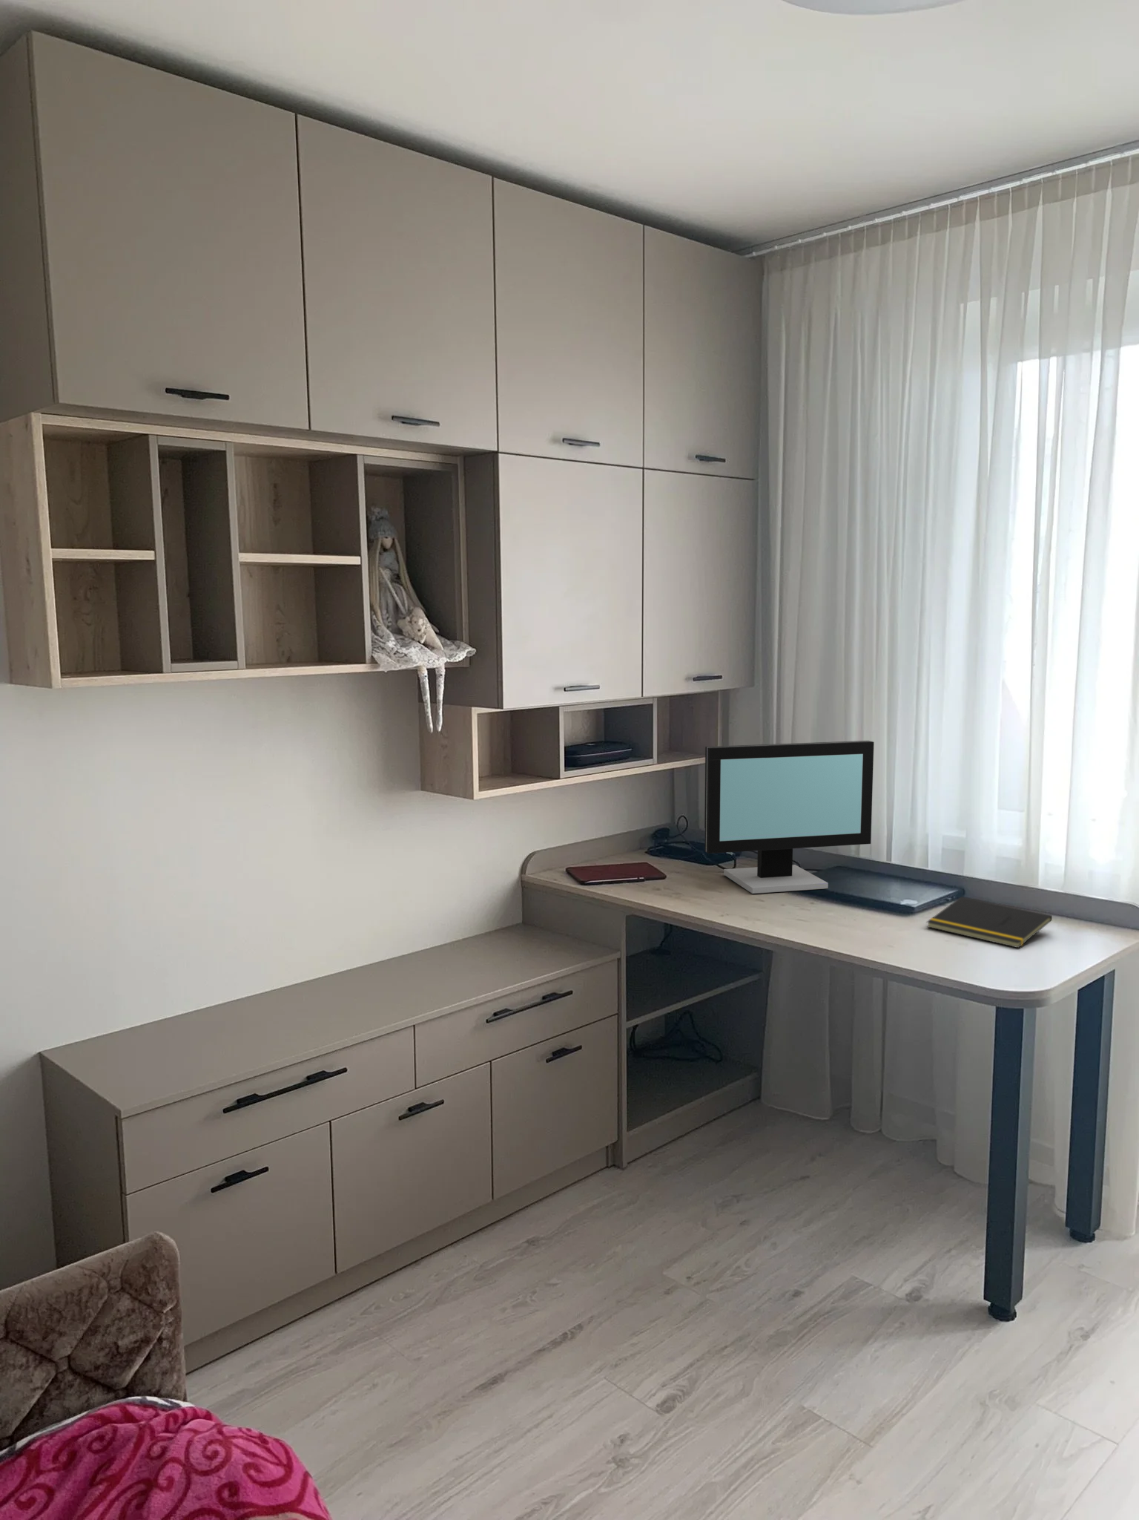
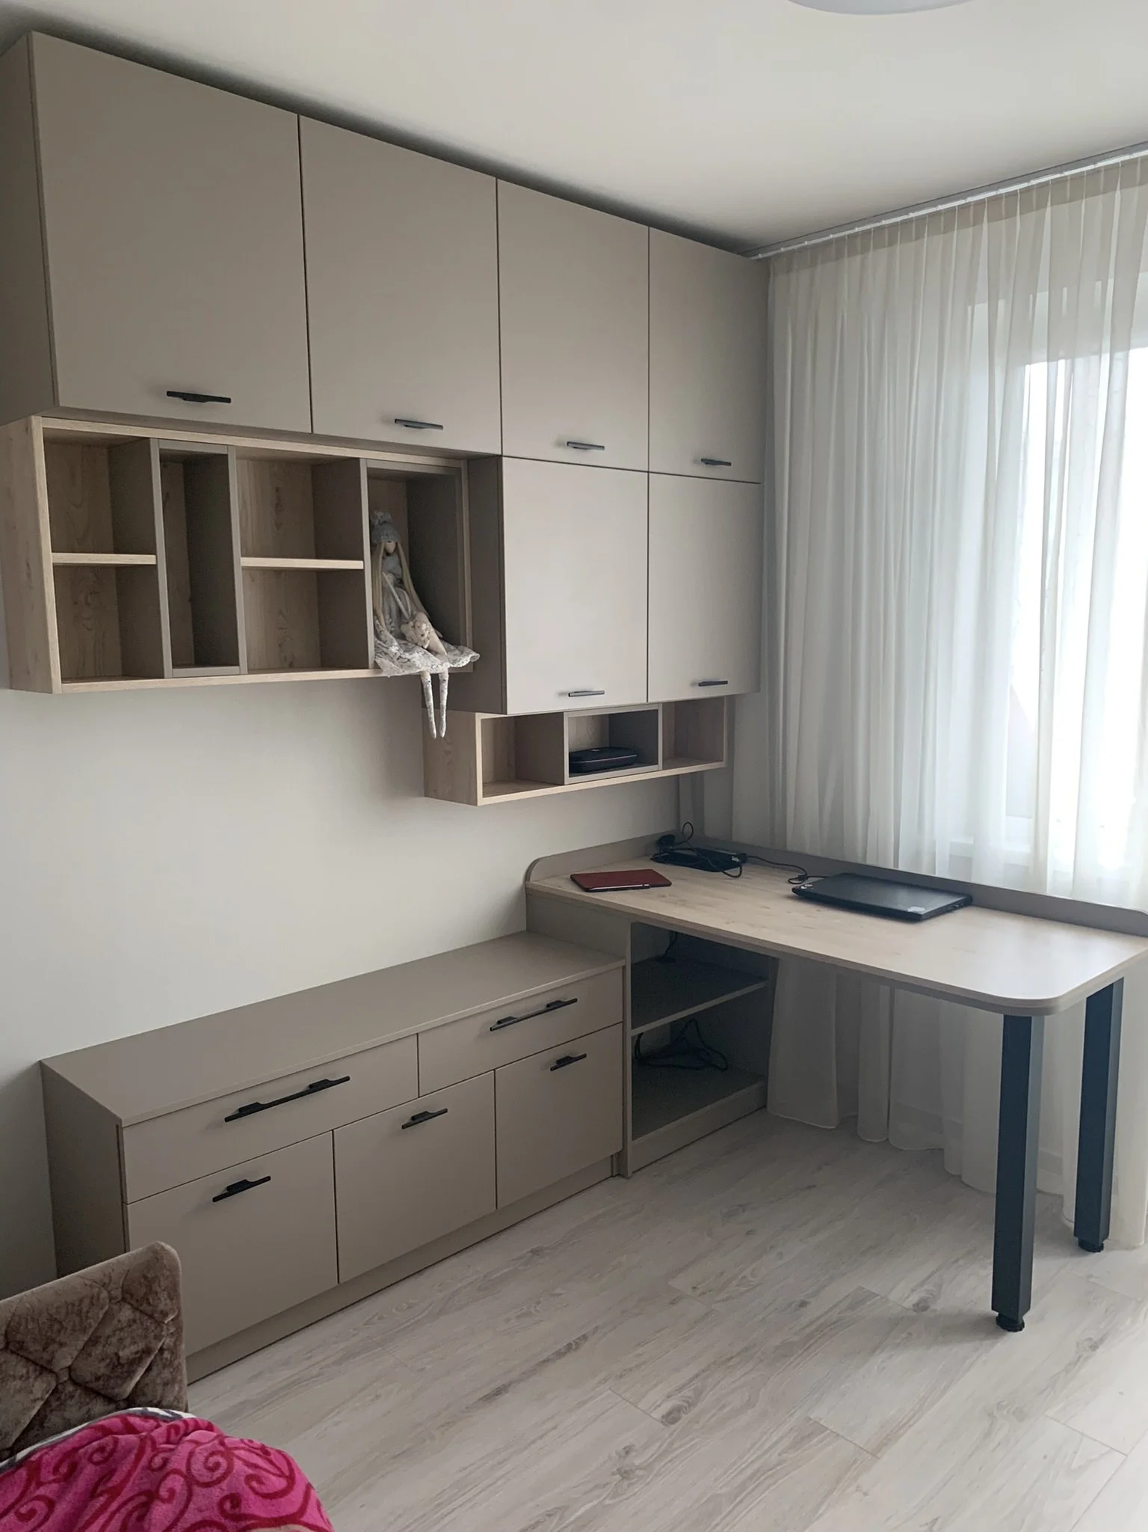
- computer monitor (775, 811)
- notepad (988, 922)
